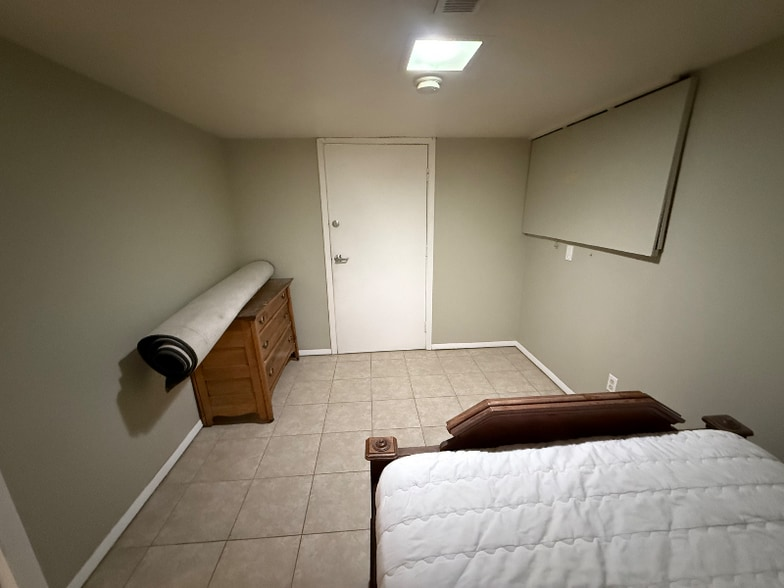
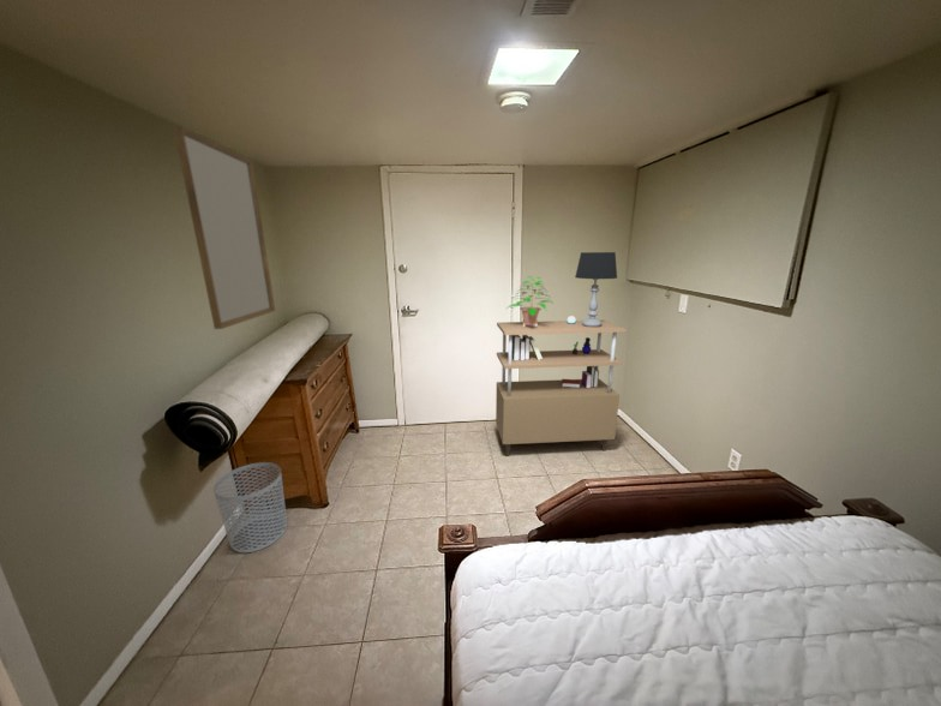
+ potted plant (529, 303)
+ waste bin (253, 507)
+ home mirror (234, 238)
+ table lamp (594, 289)
+ shelving unit (555, 384)
